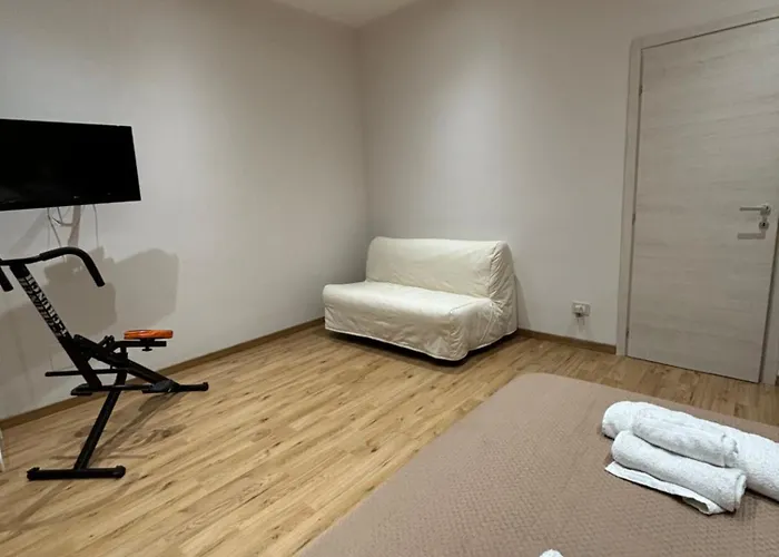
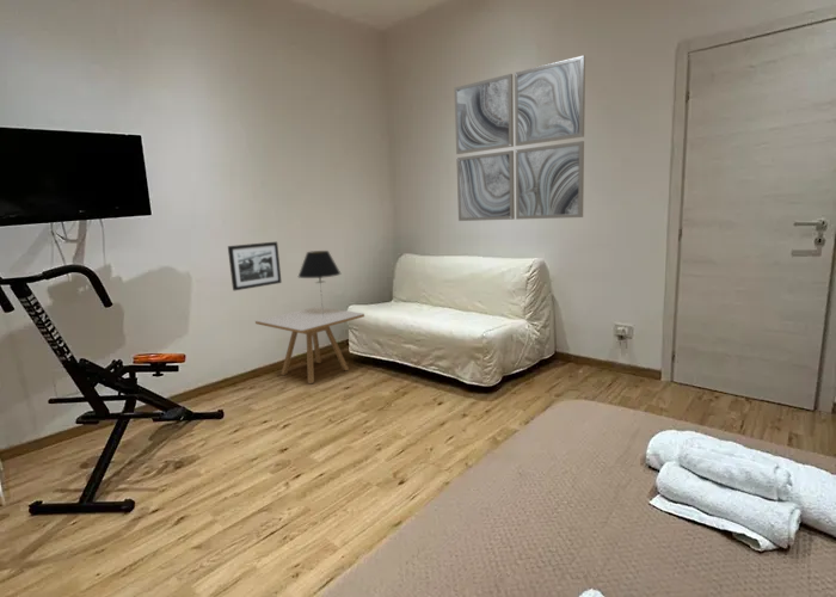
+ wall art (512, 146)
+ table lamp (320, 282)
+ picture frame (256, 265)
+ side table (312, 344)
